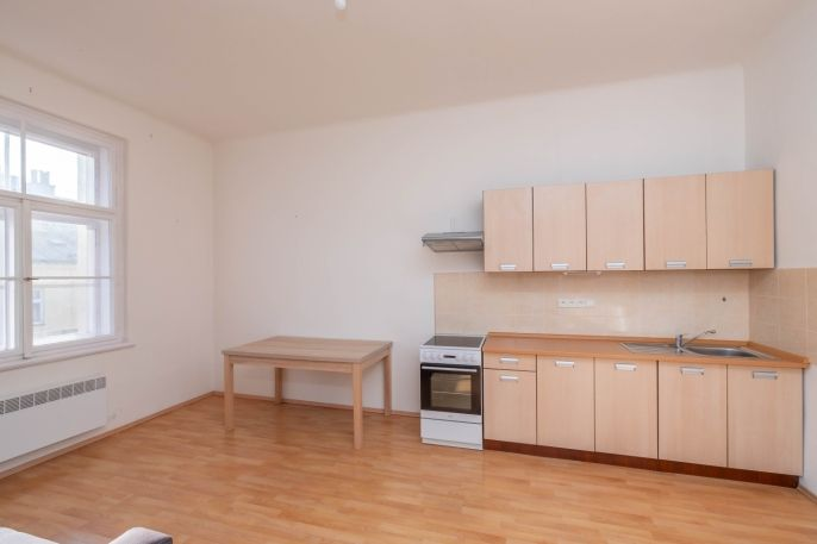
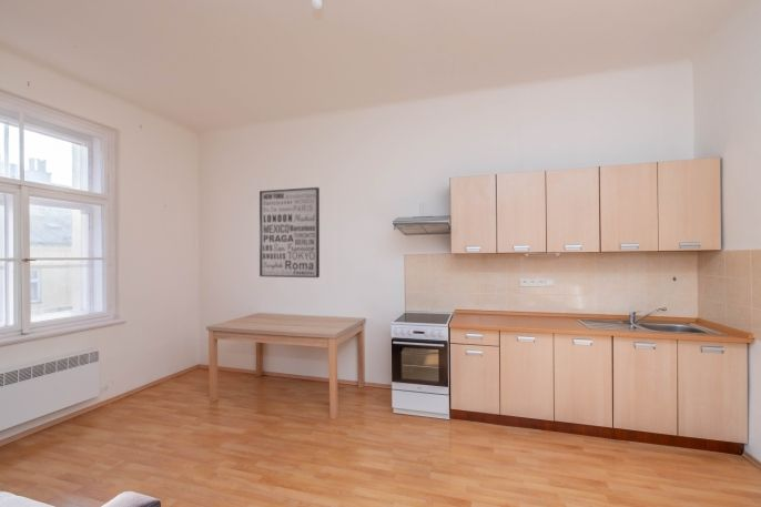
+ wall art (288, 233)
